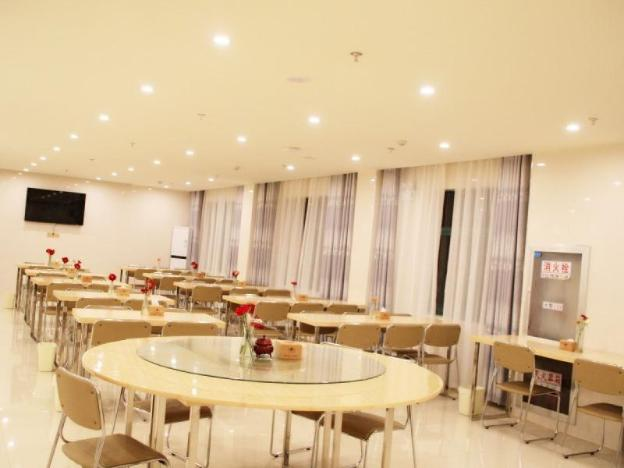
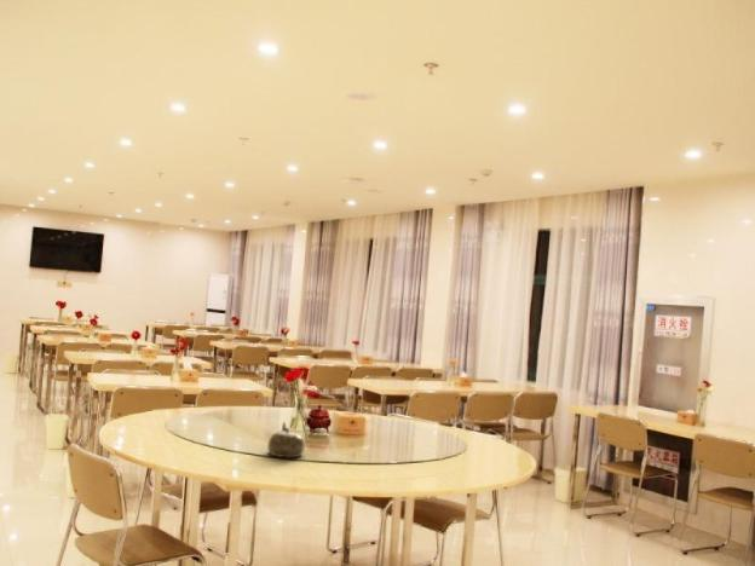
+ teapot (286, 439)
